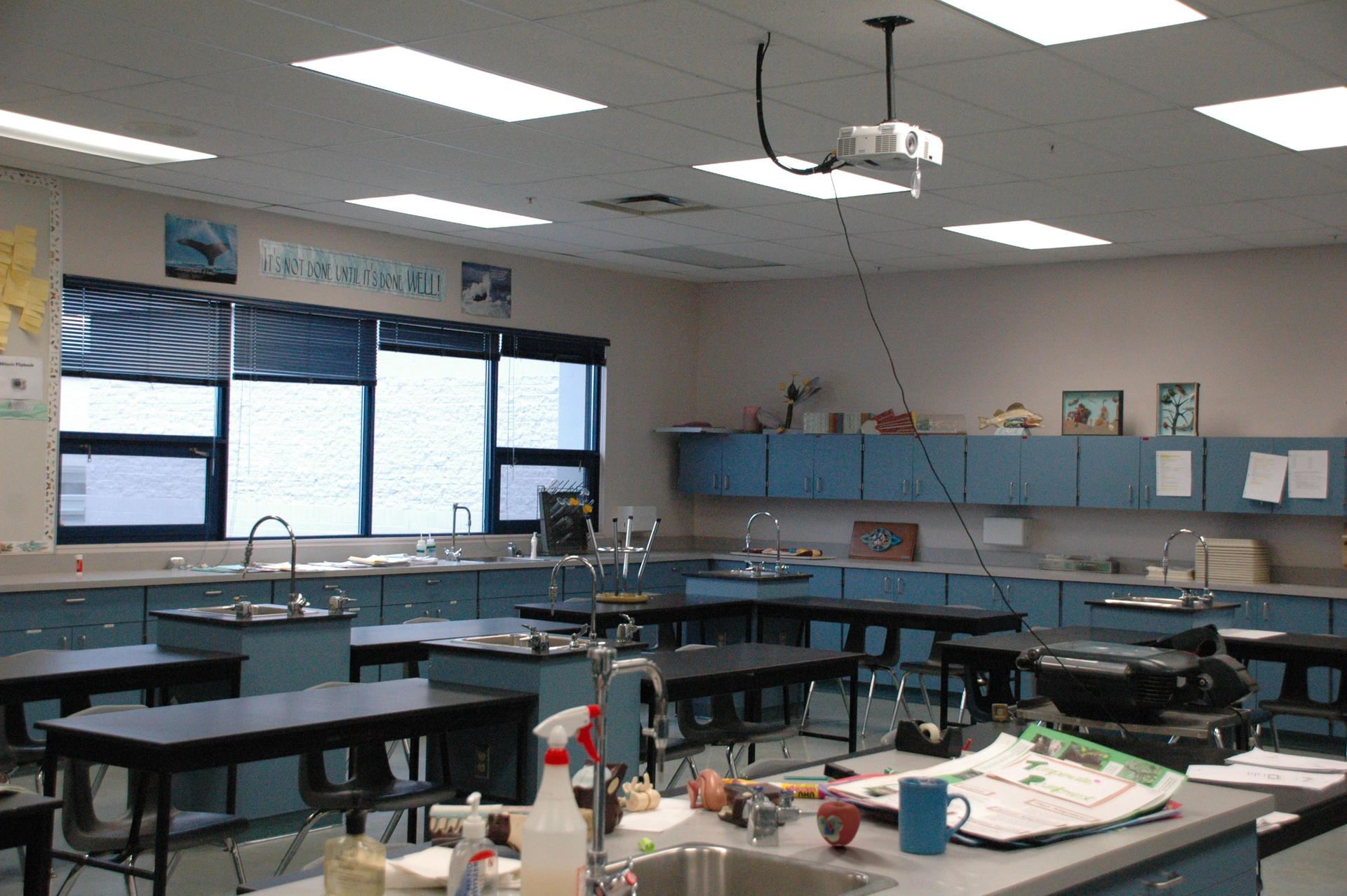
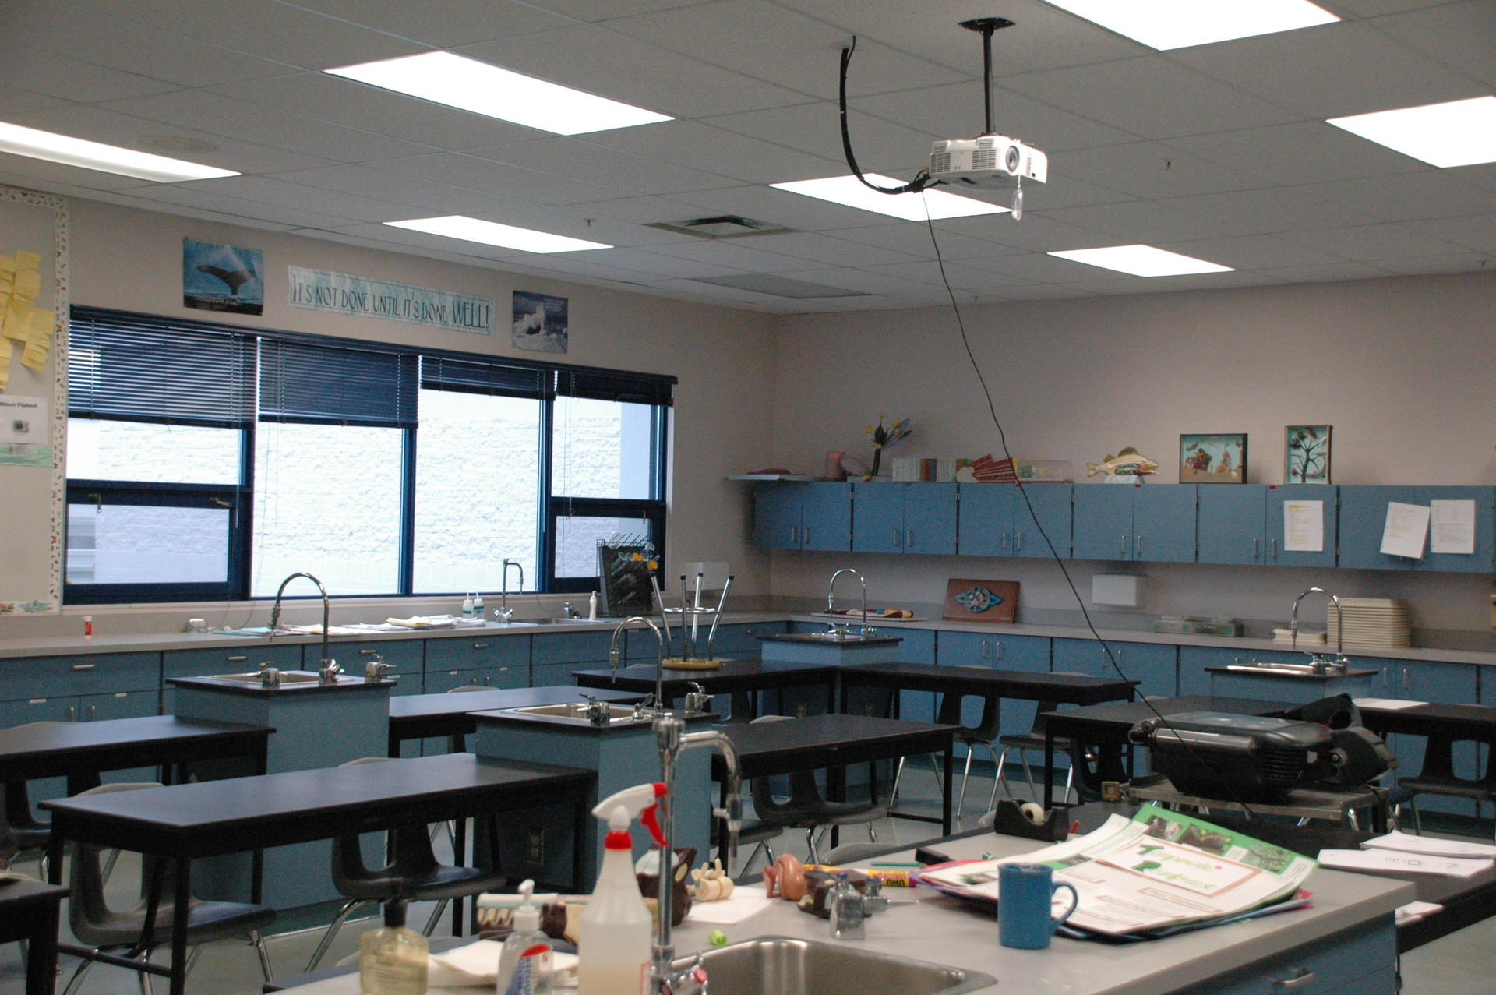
- apple (838, 822)
